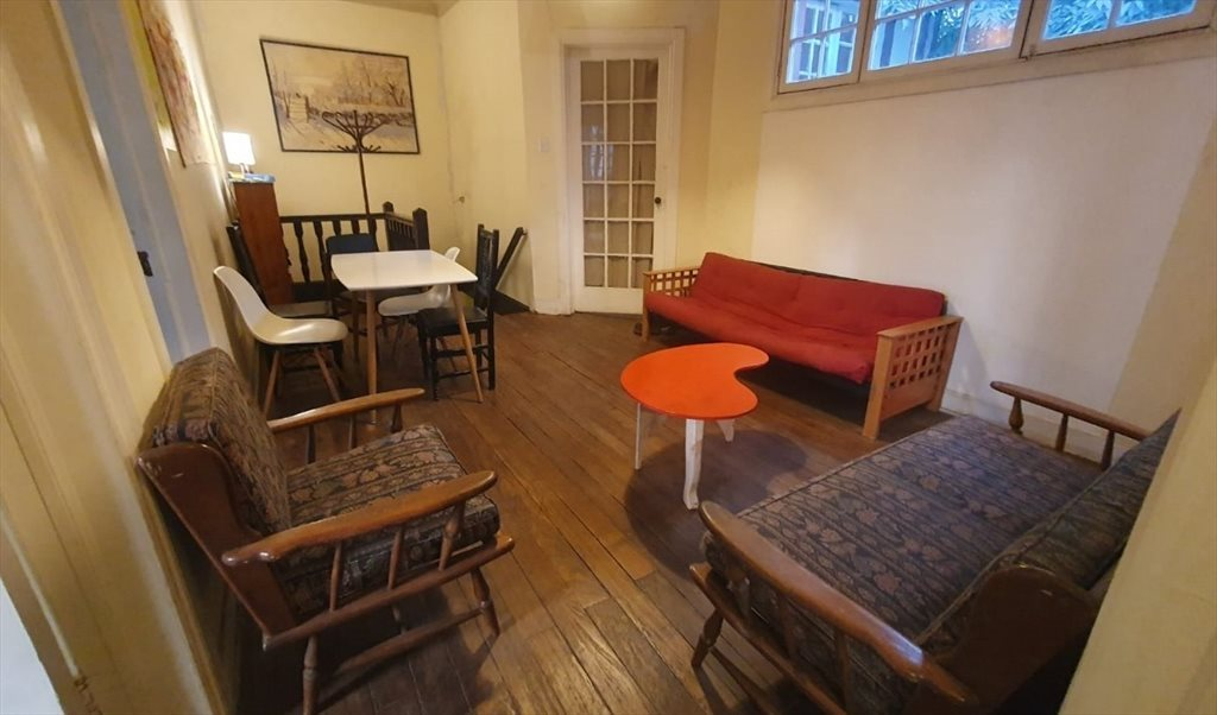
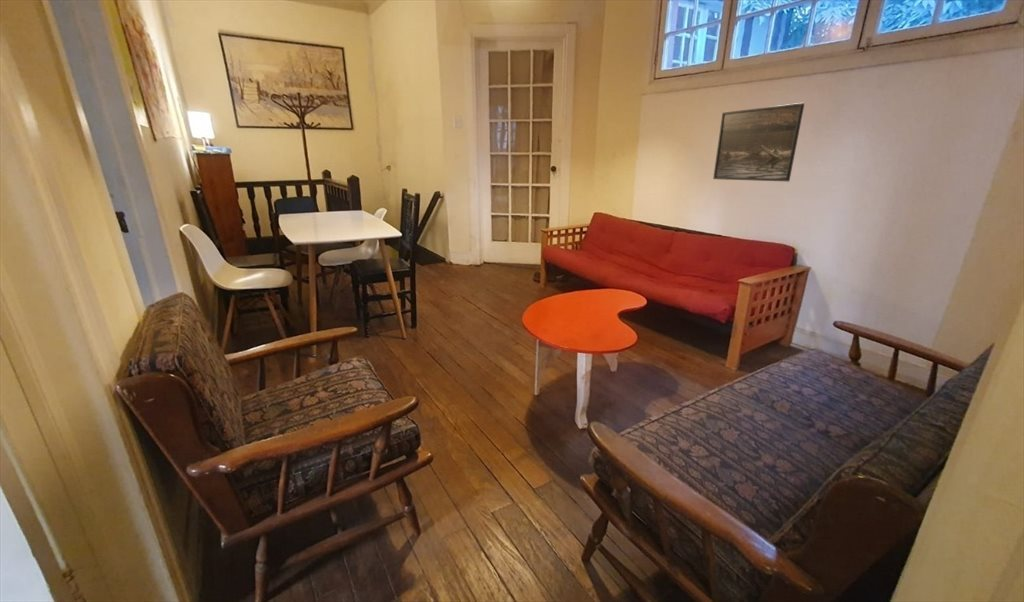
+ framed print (753, 145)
